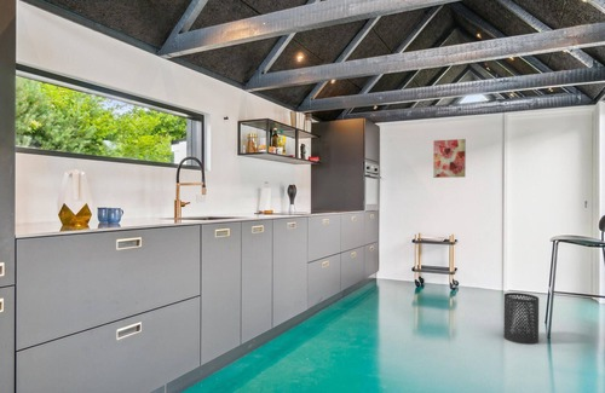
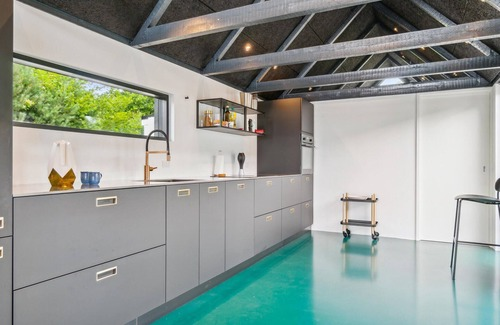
- wall art (449, 158)
- trash can (520, 317)
